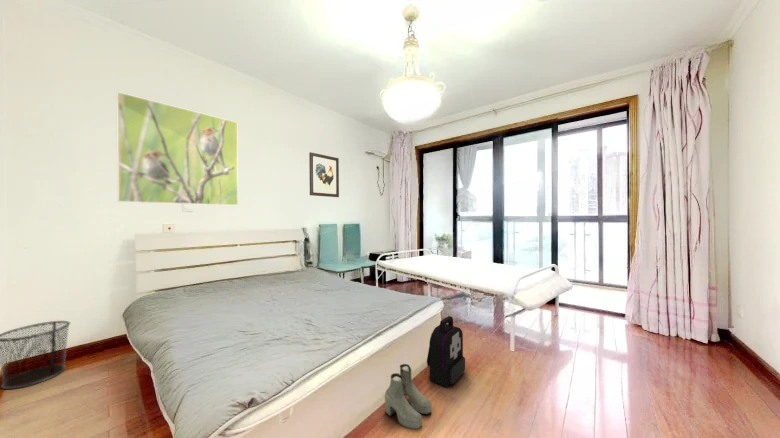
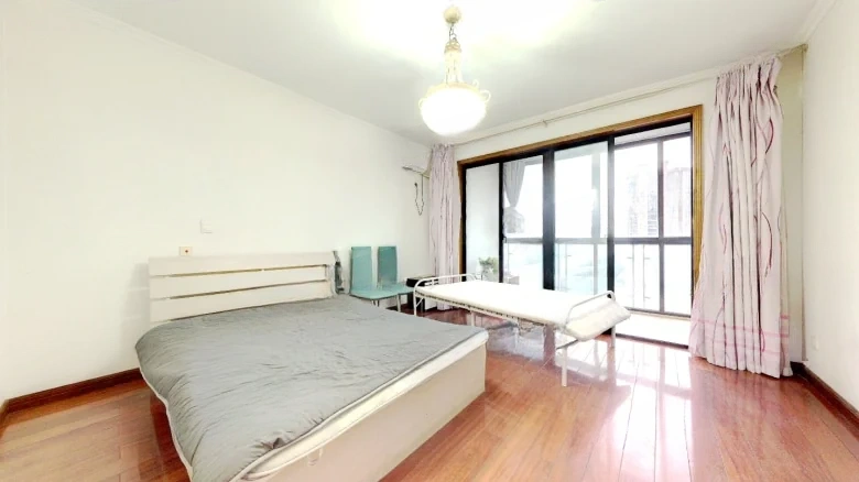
- backpack (445, 346)
- waste bin (35, 353)
- wall art (324, 175)
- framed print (185, 156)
- boots (407, 392)
